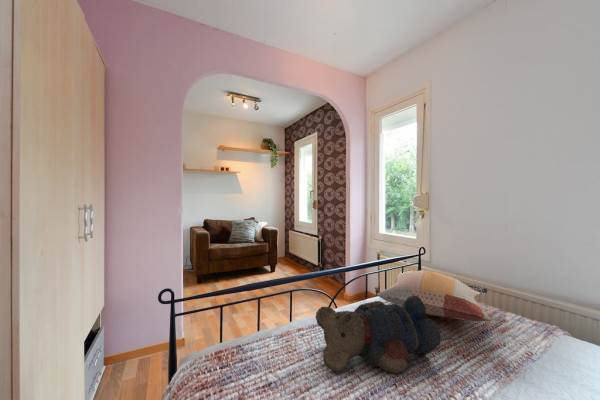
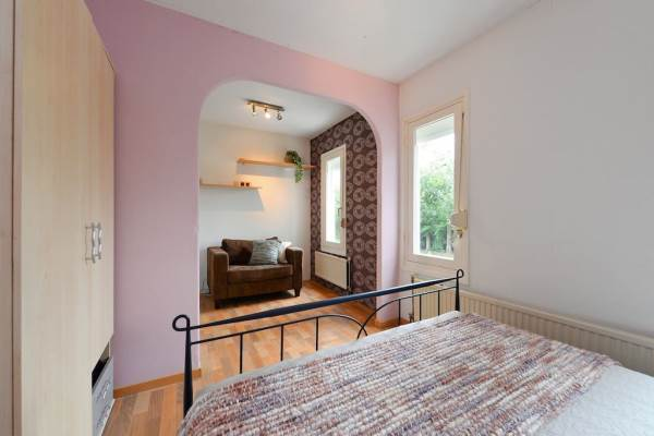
- decorative pillow (433, 291)
- teddy bear (374, 329)
